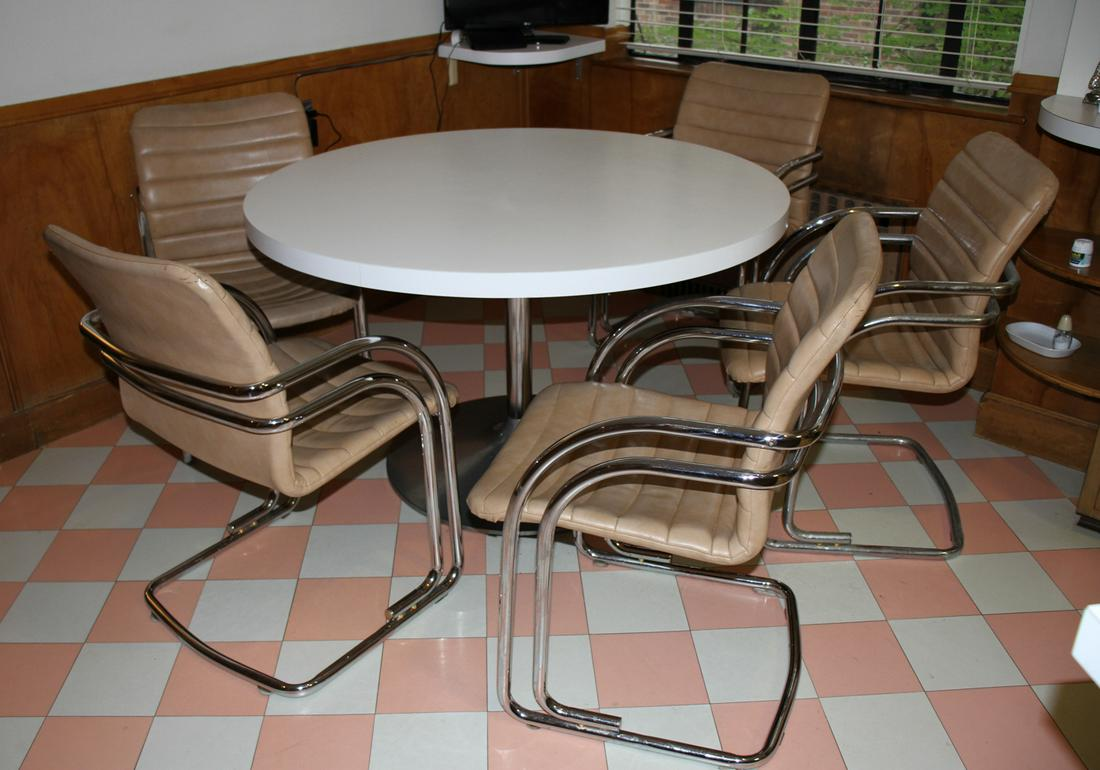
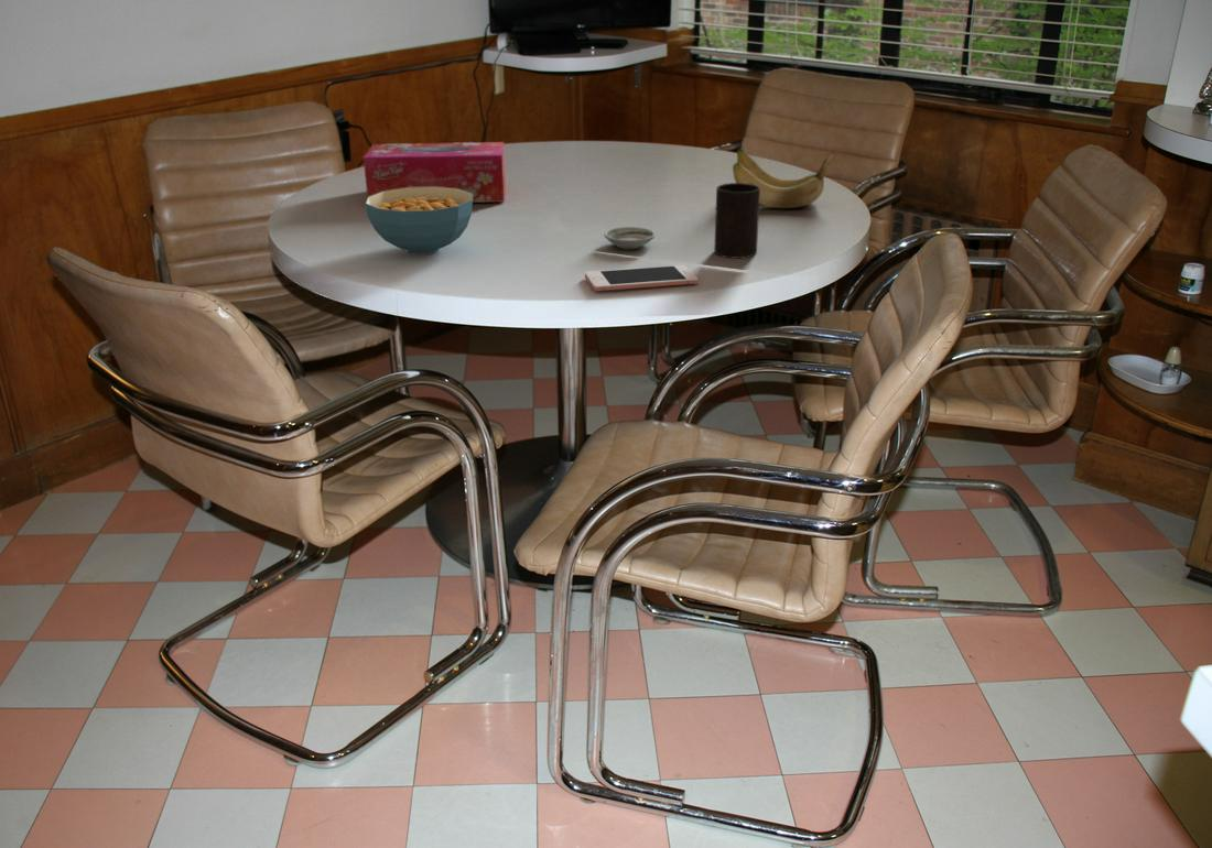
+ cup (736, 220)
+ cell phone (640, 278)
+ saucer (629, 239)
+ banana (772, 176)
+ cereal bowl (421, 224)
+ tissue box (436, 172)
